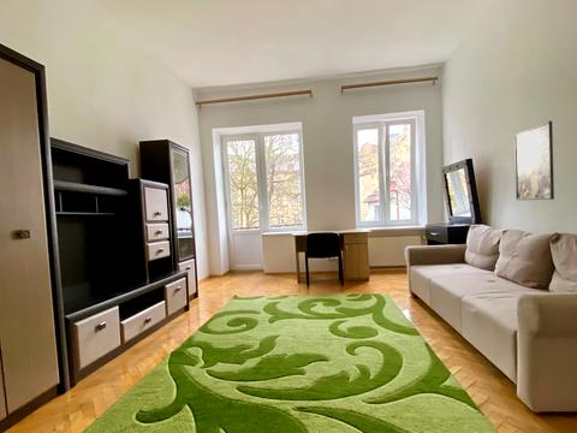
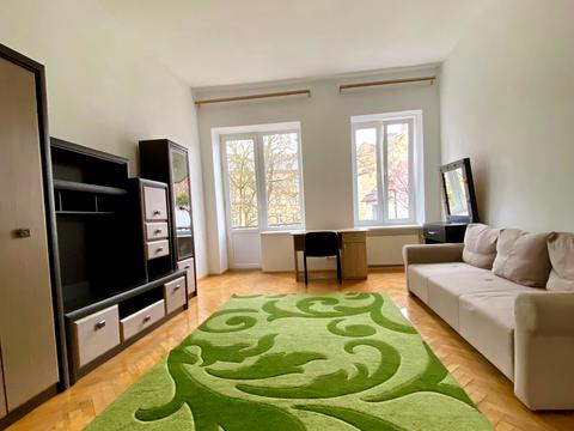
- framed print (531, 164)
